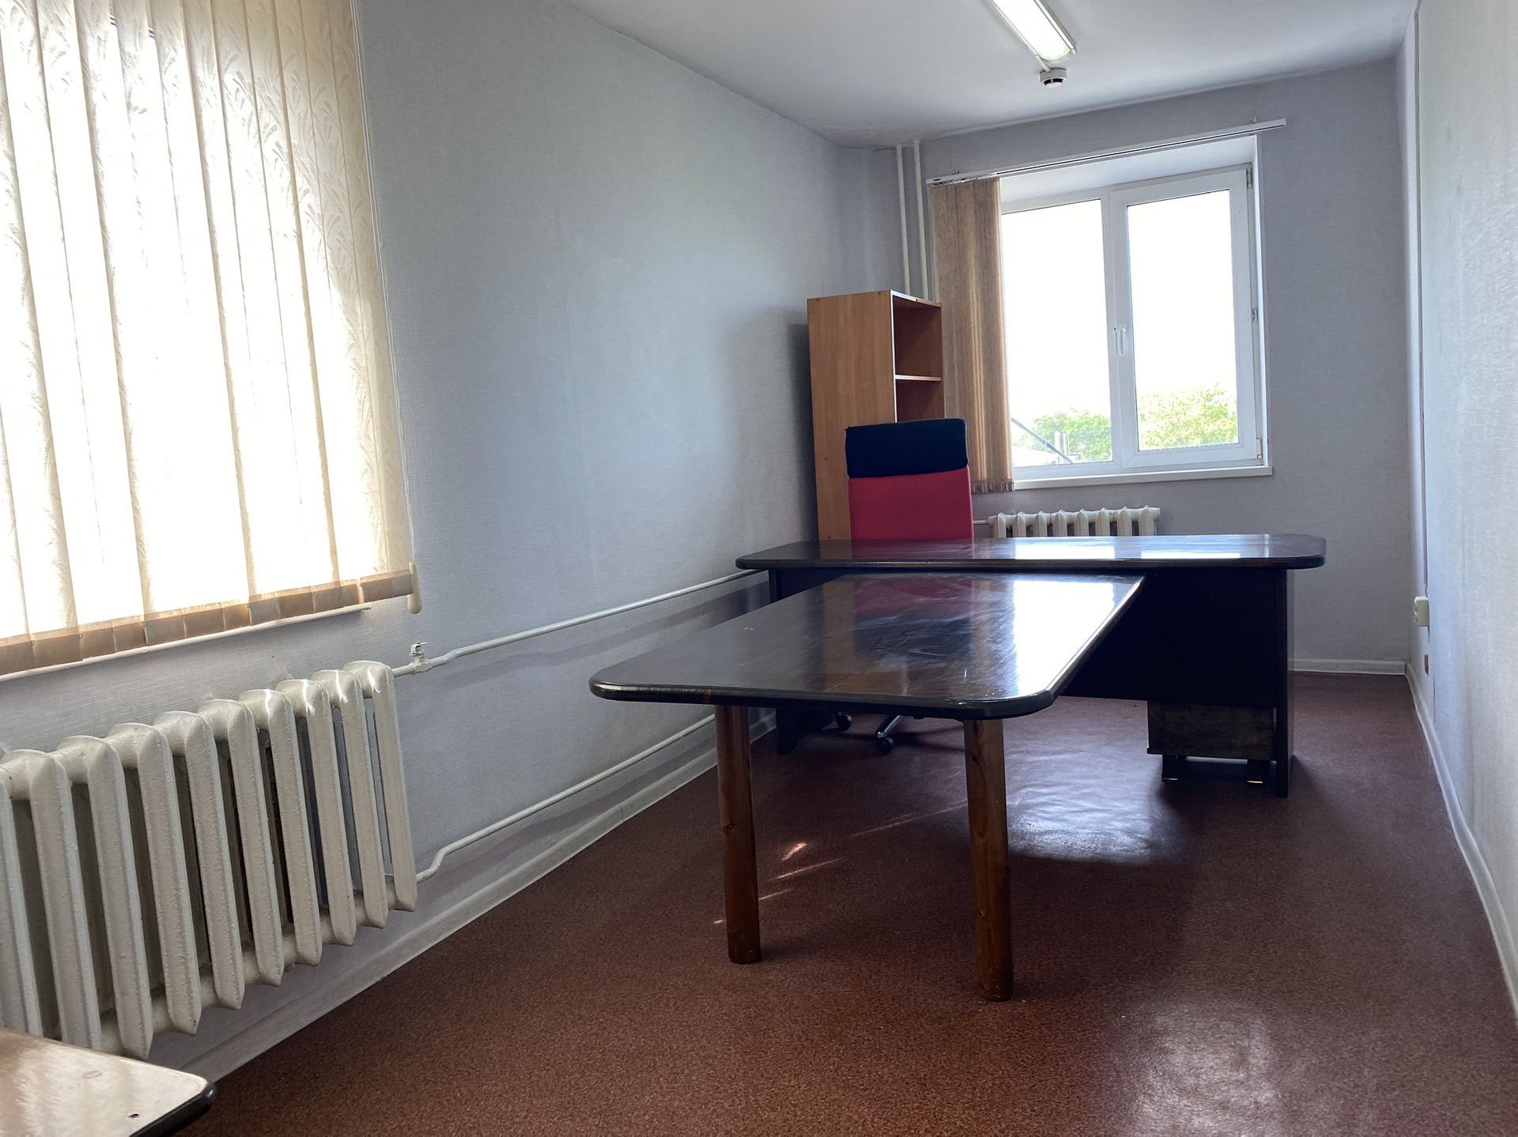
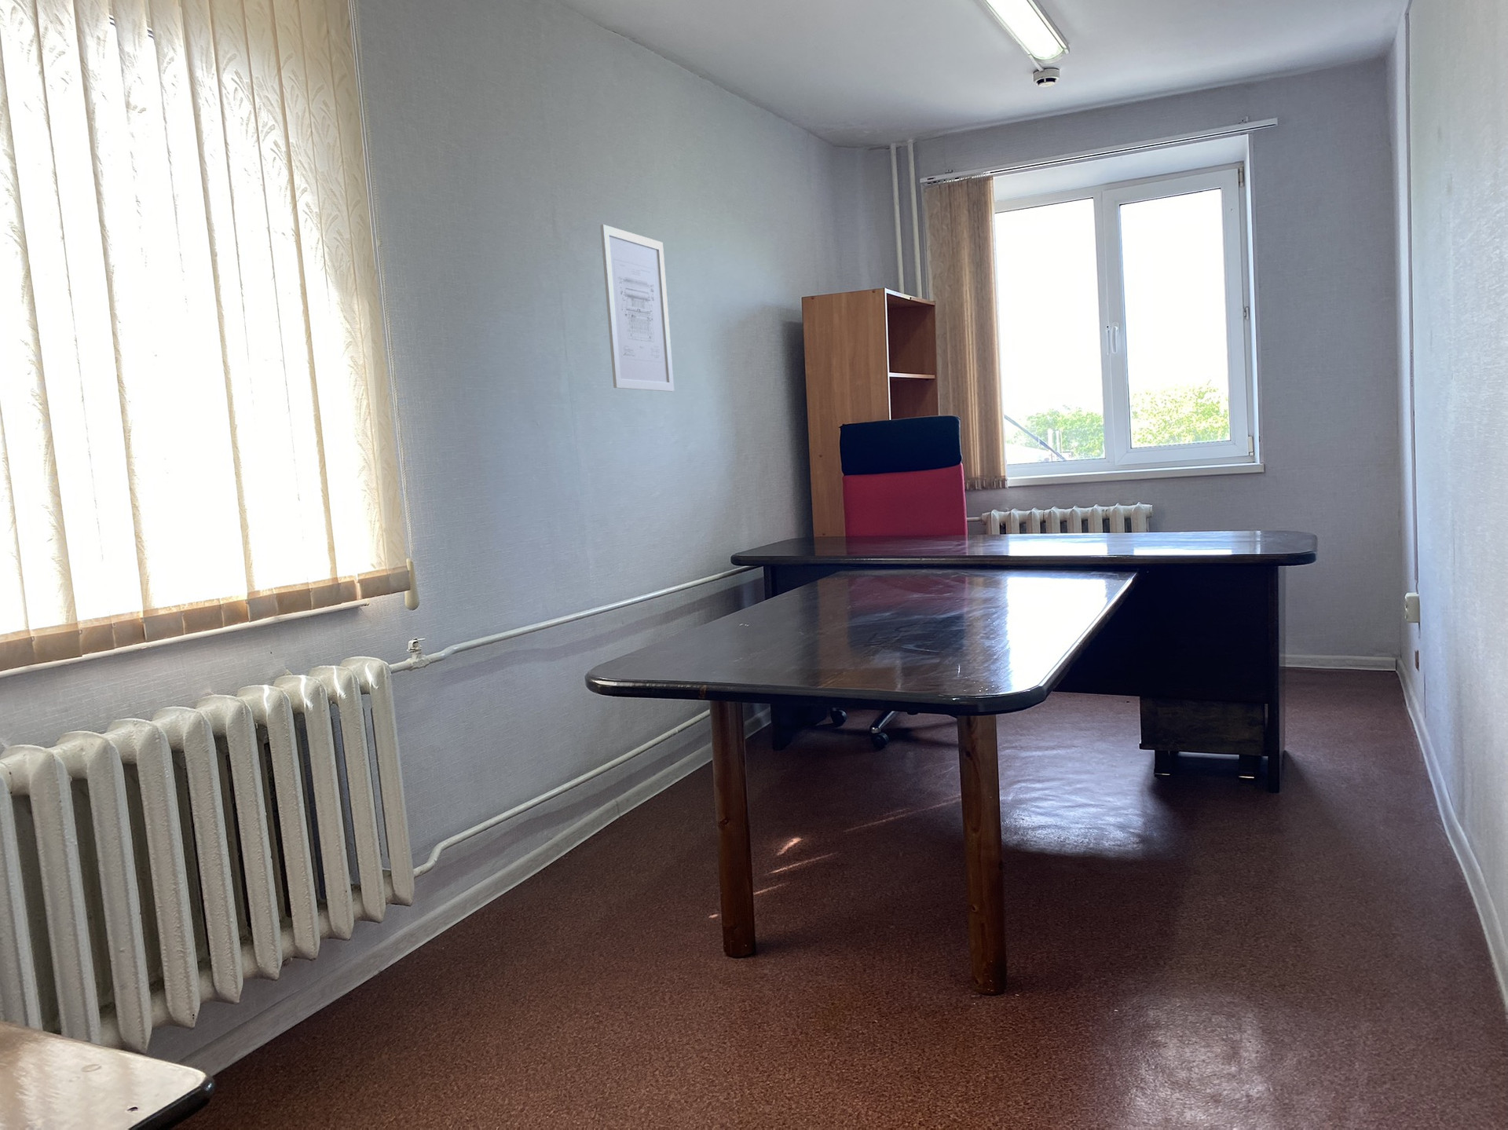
+ wall art (639, 312)
